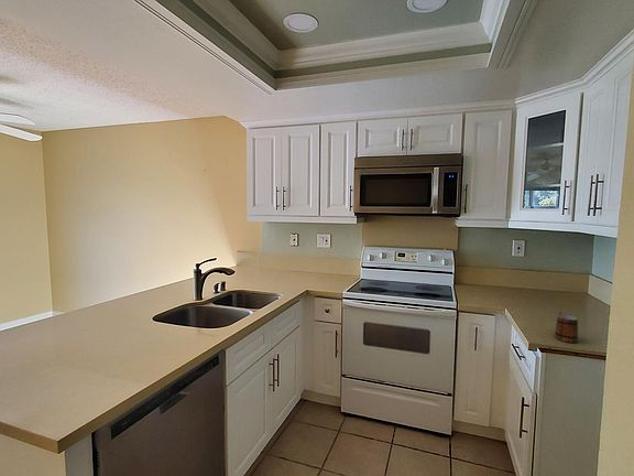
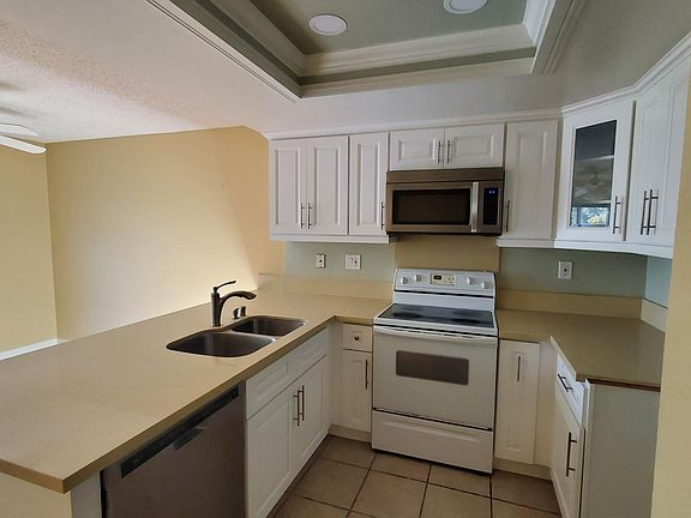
- mug (565, 325)
